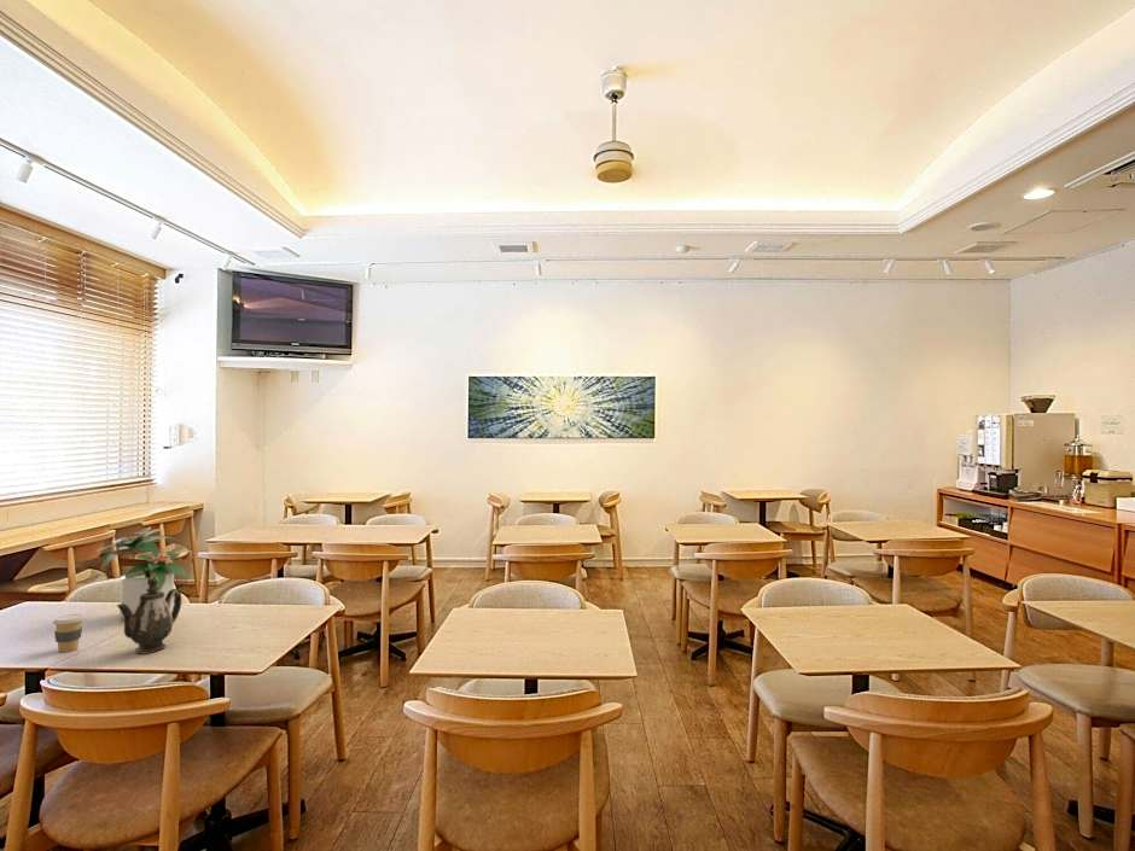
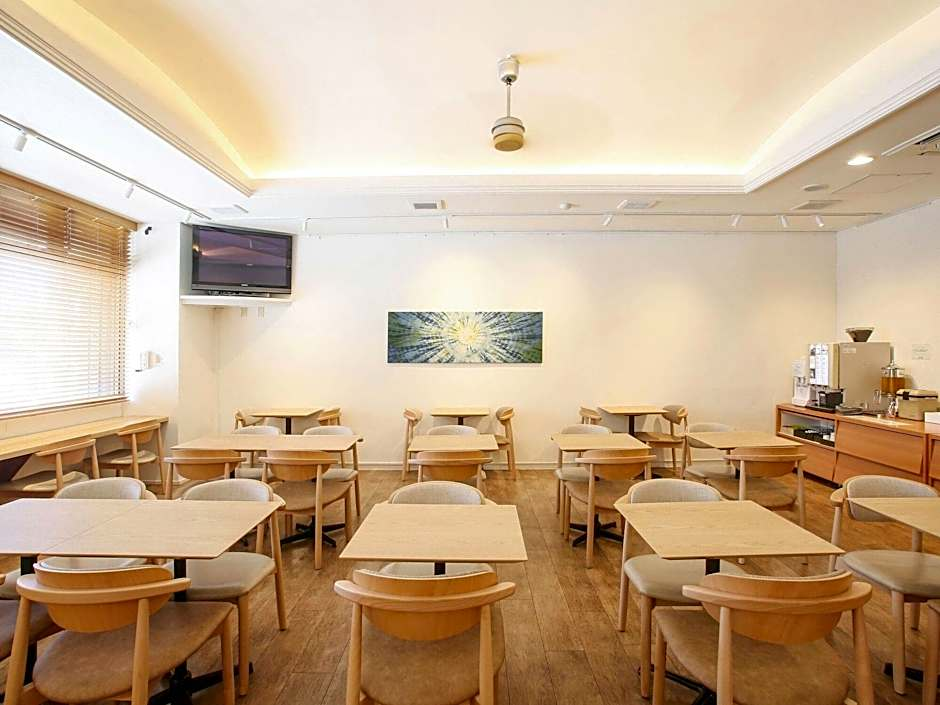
- teapot (150, 612)
- coffee cup (68, 633)
- potted plant (140, 572)
